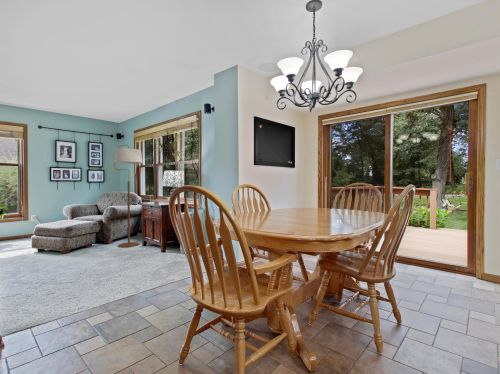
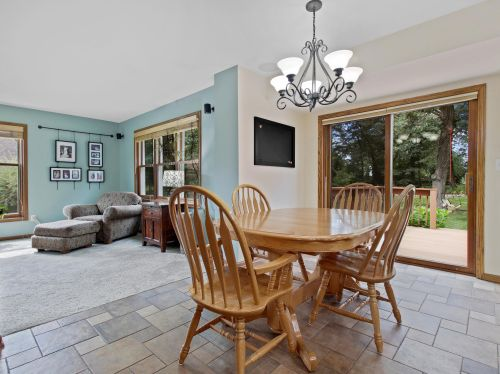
- floor lamp (128, 194)
